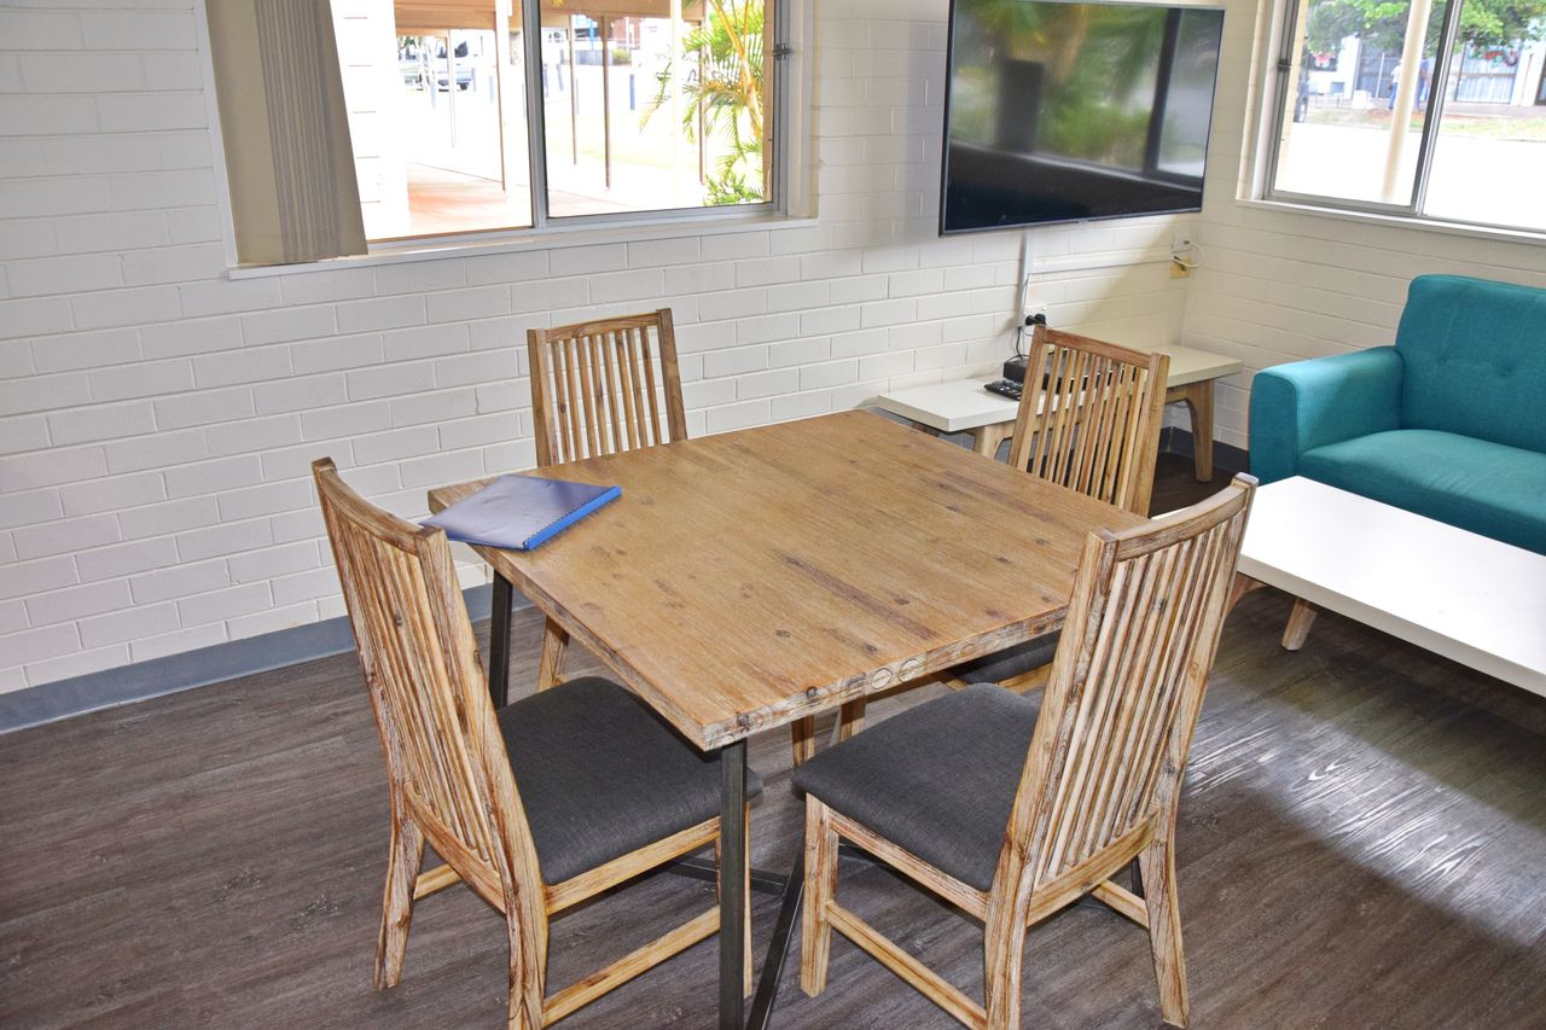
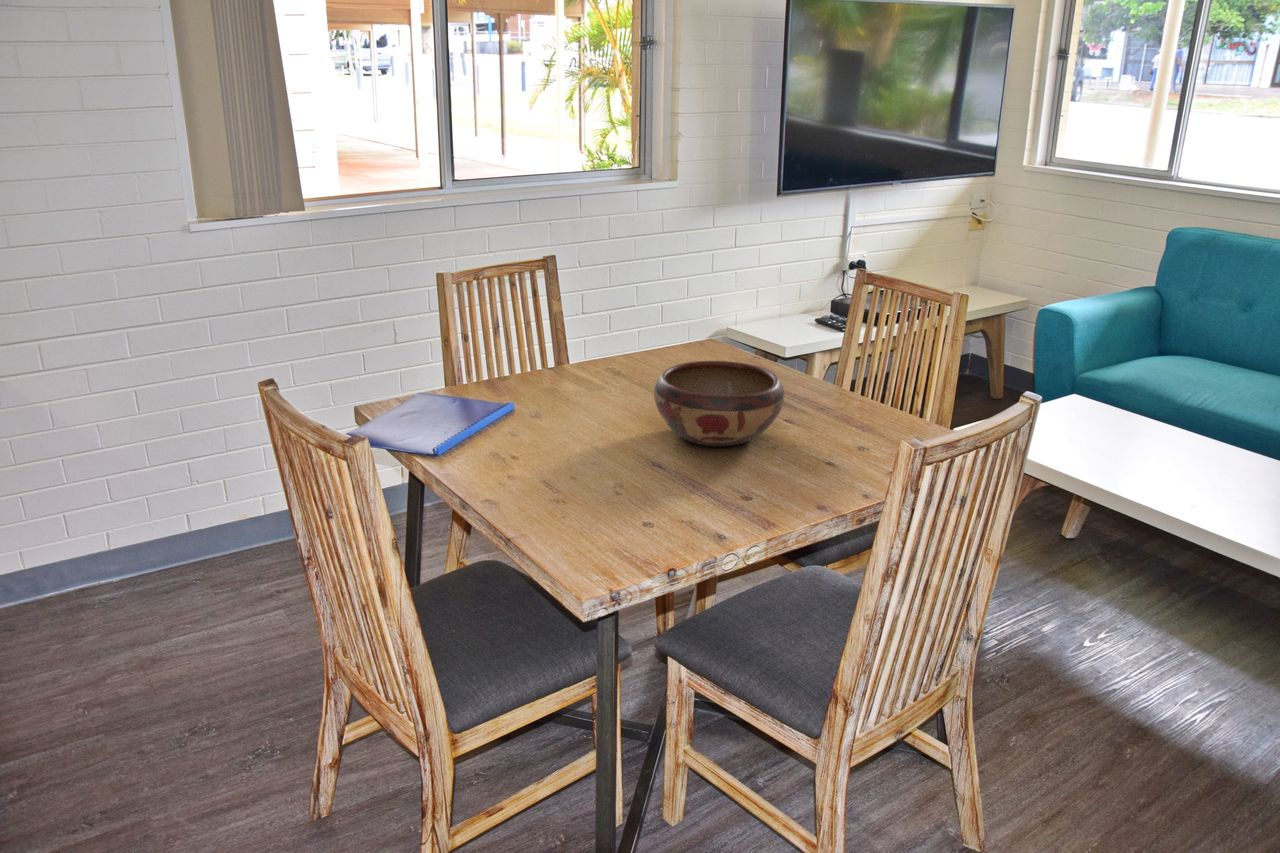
+ decorative bowl (718, 406)
